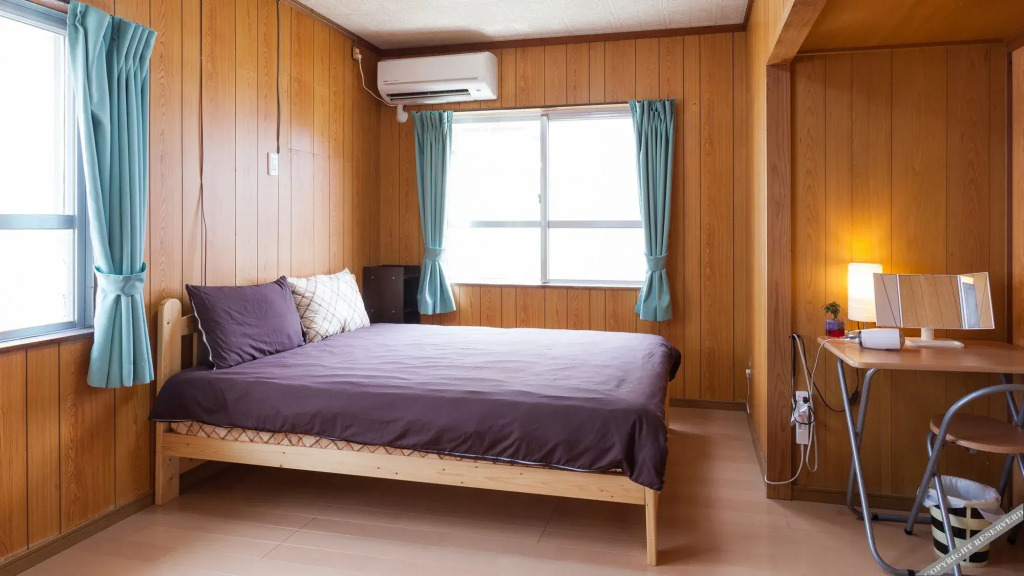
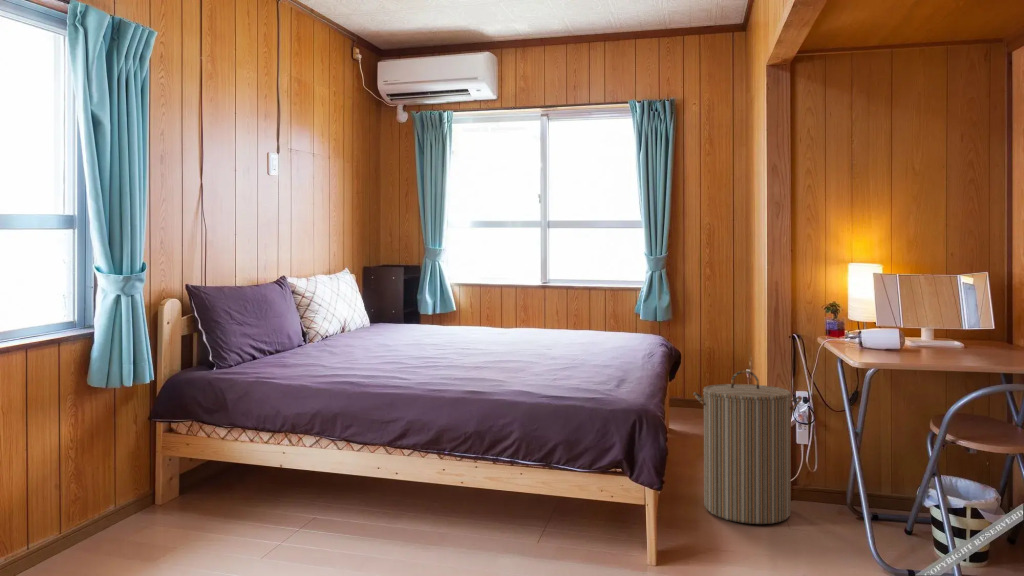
+ laundry hamper (746, 440)
